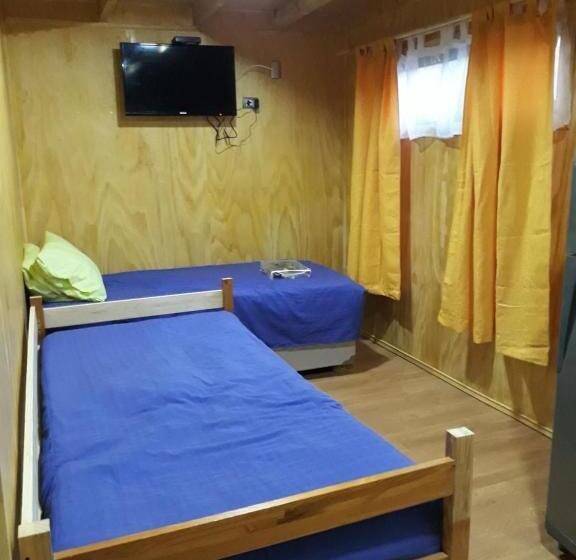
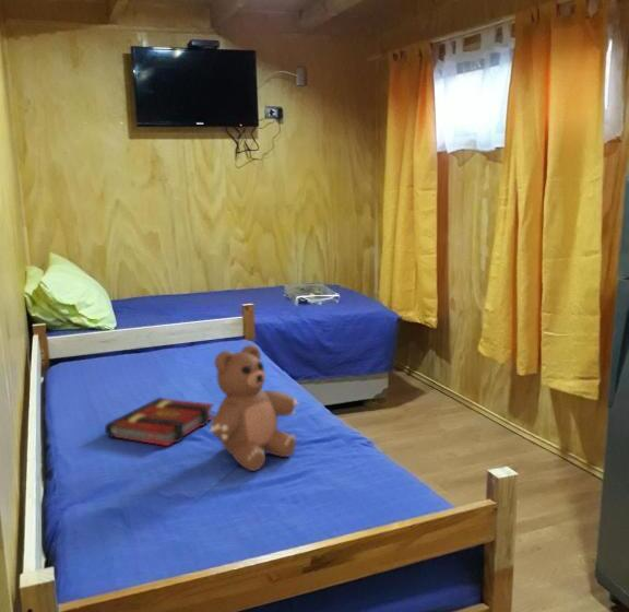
+ teddy bear (249, 403)
+ book (162, 419)
